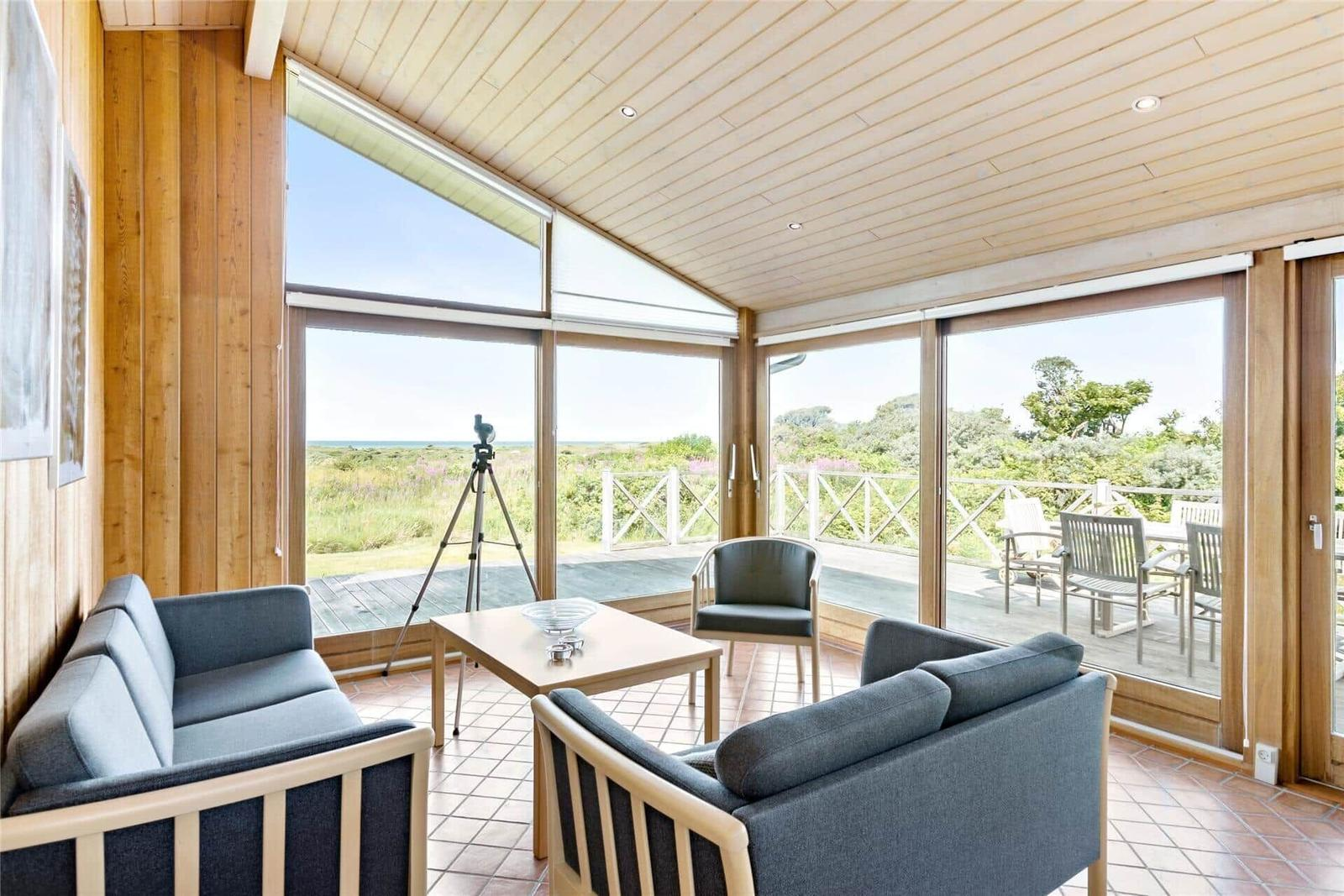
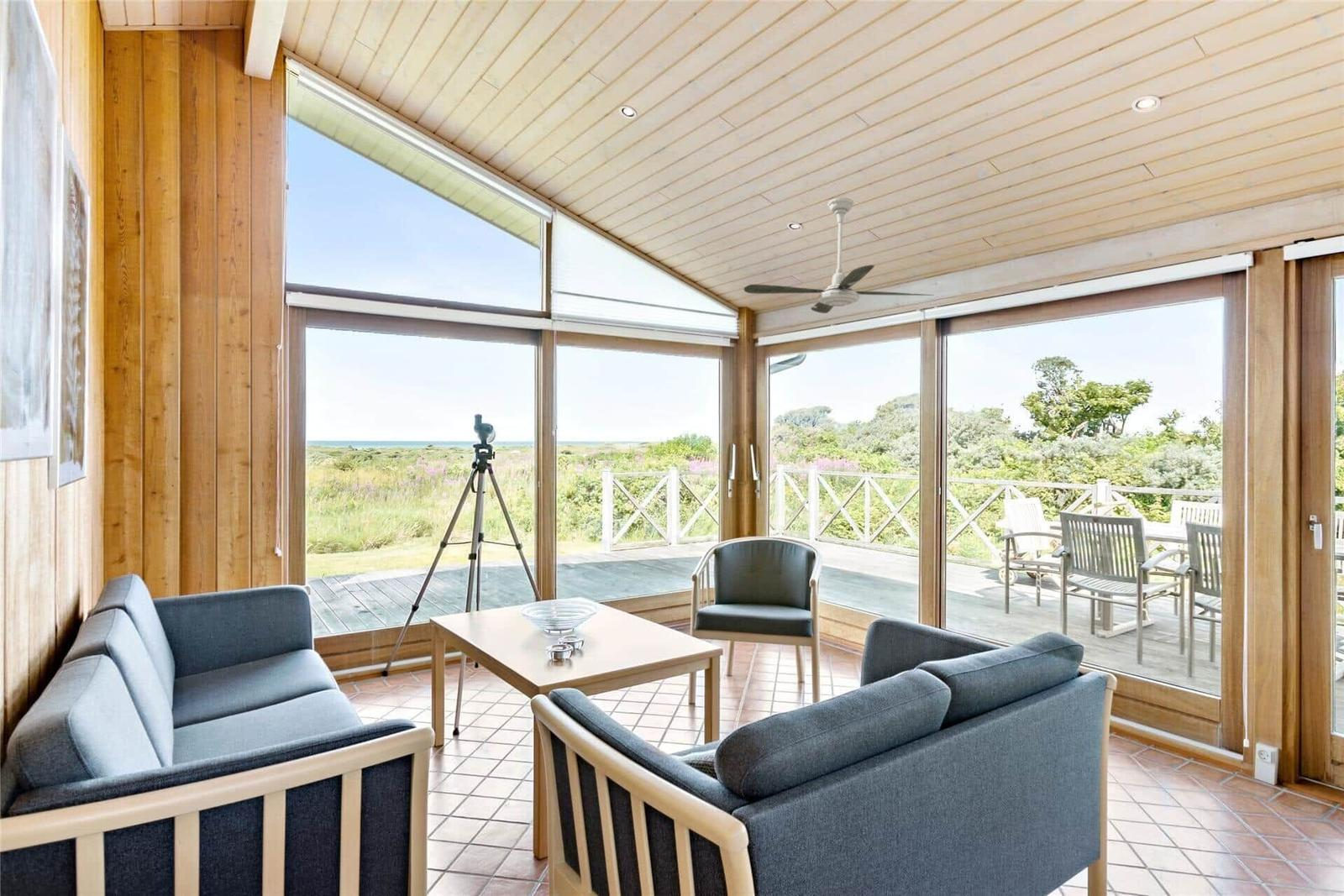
+ ceiling fan (838, 251)
